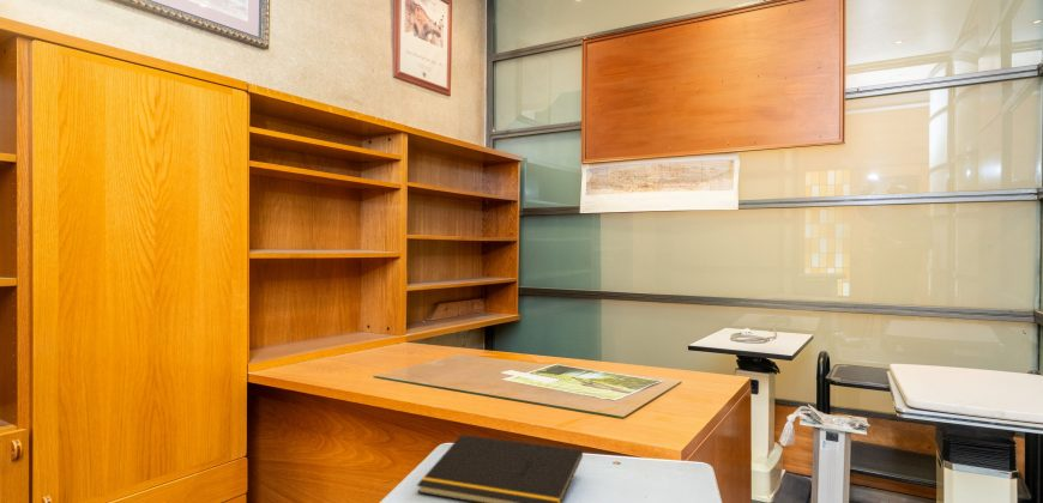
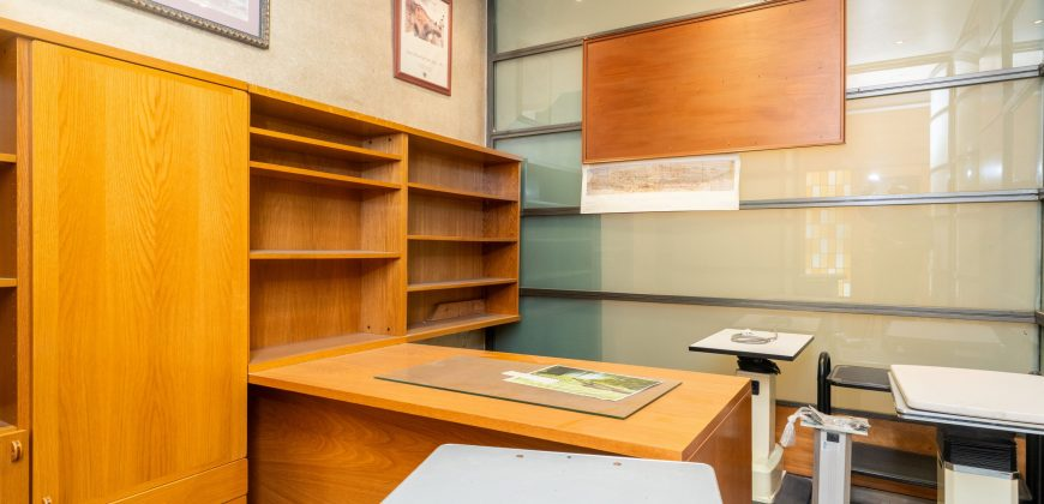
- notepad (502, 469)
